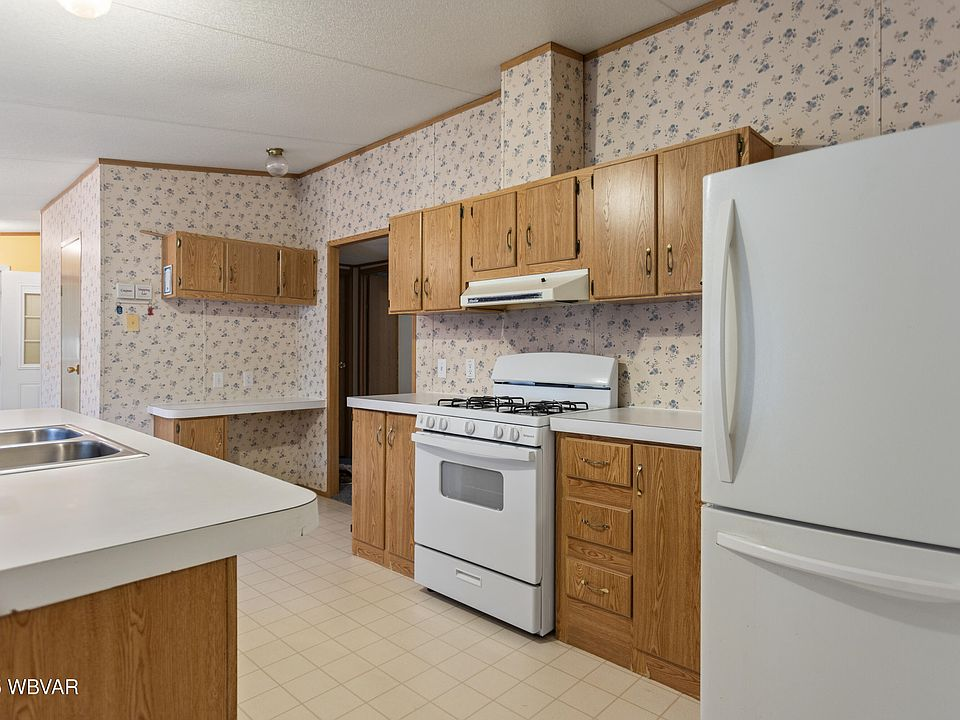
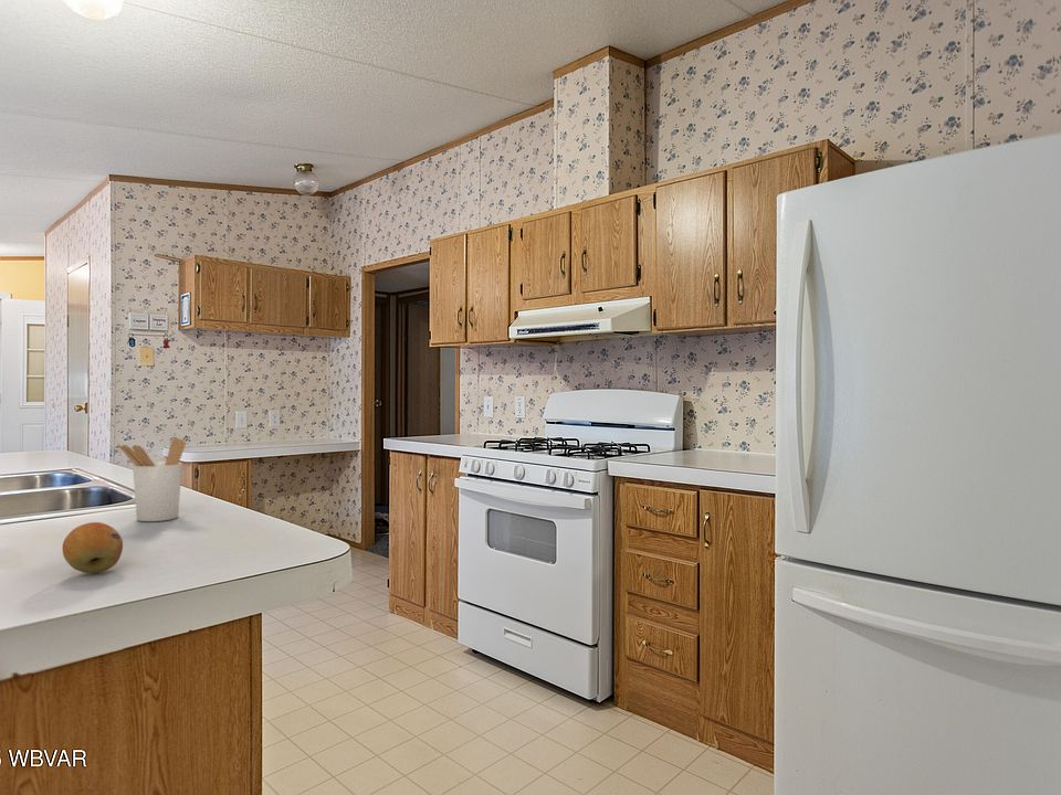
+ fruit (93, 548)
+ utensil holder (149, 479)
